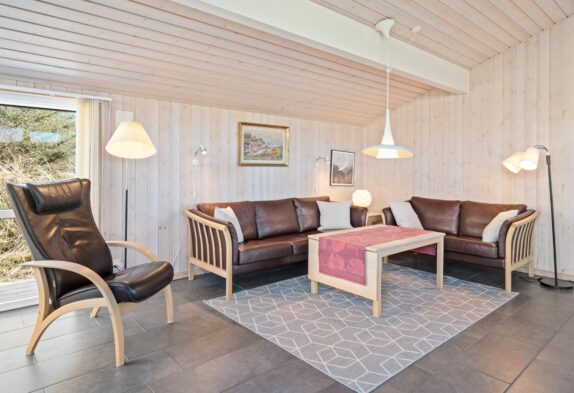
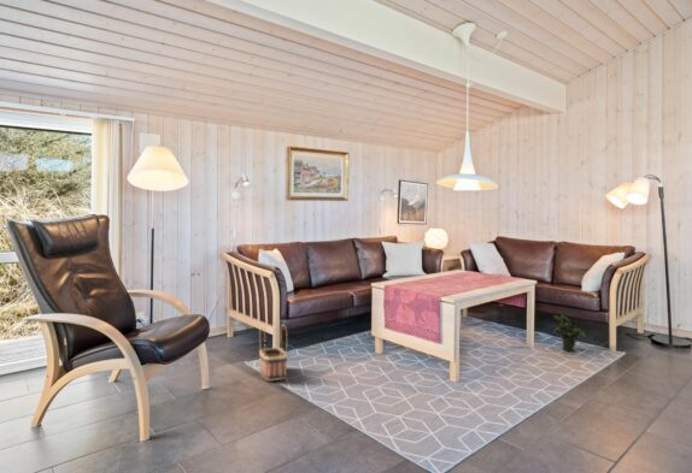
+ basket (272, 349)
+ potted plant (569, 333)
